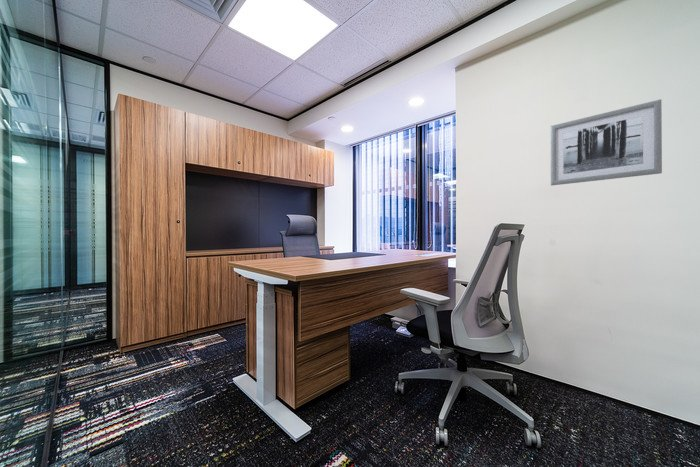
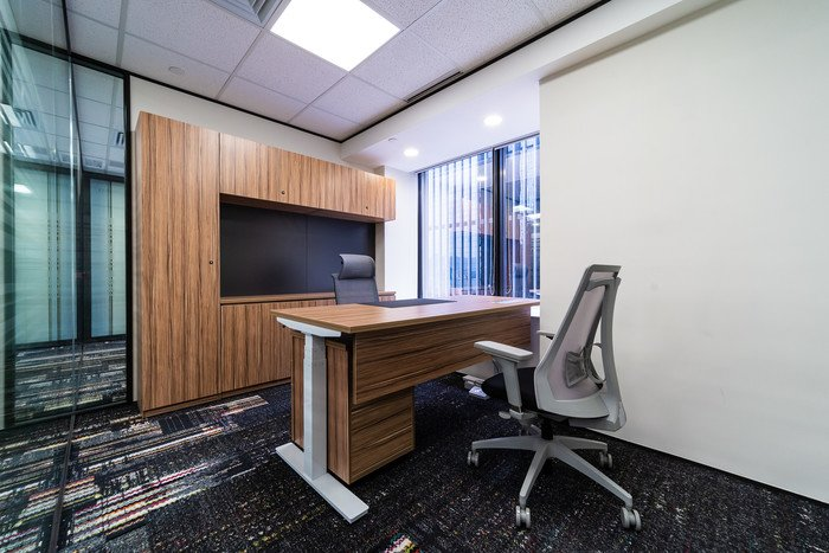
- wall art (600, 147)
